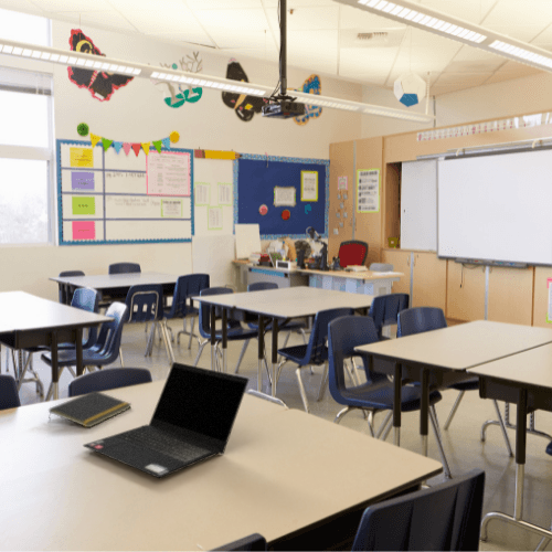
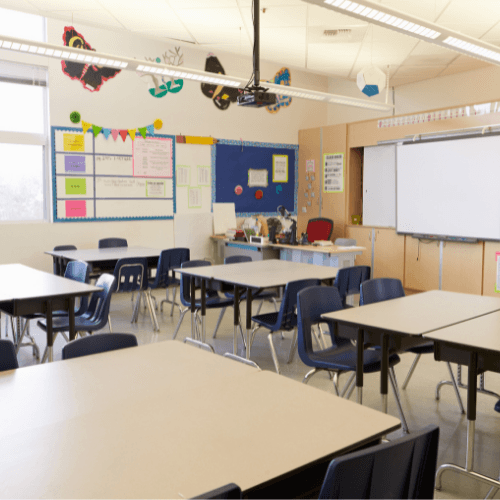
- notepad (92, 407)
- laptop computer (167, 413)
